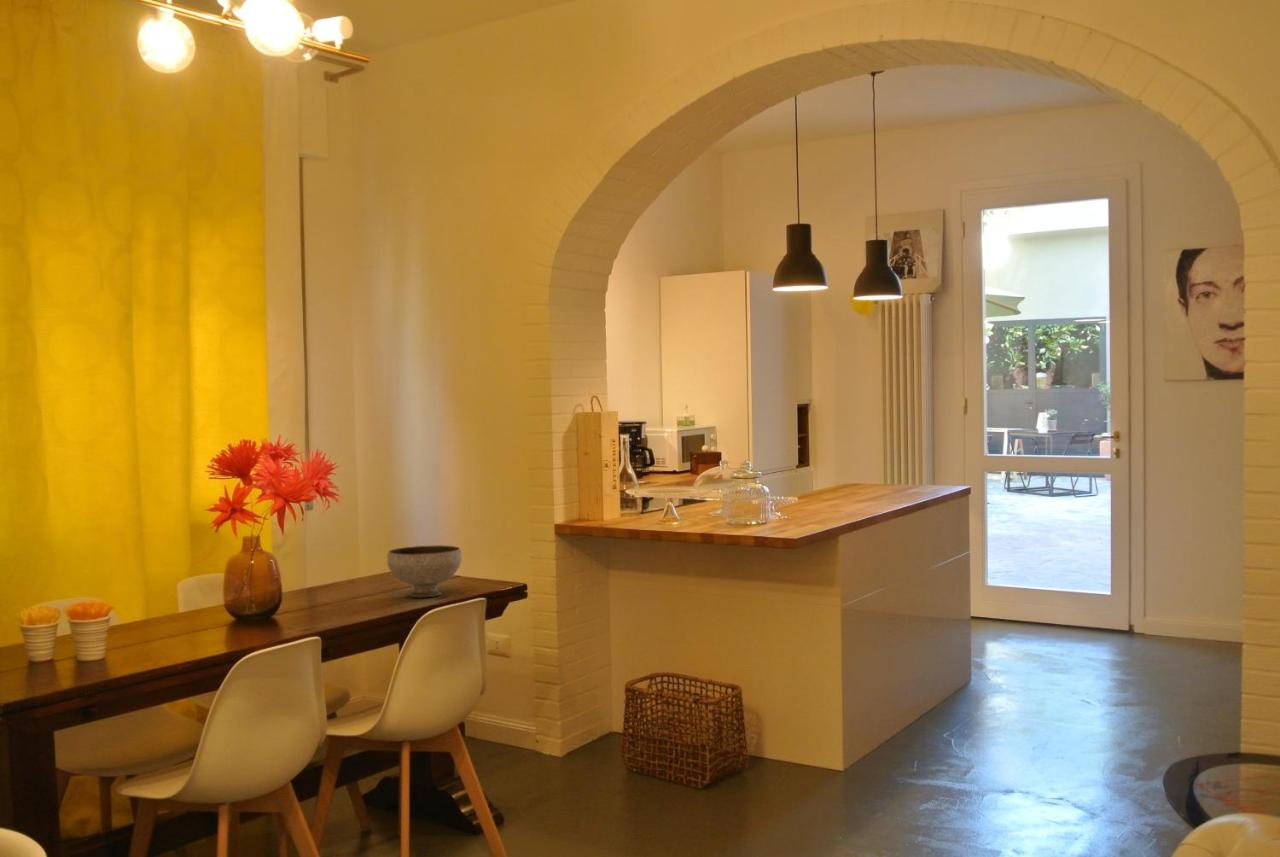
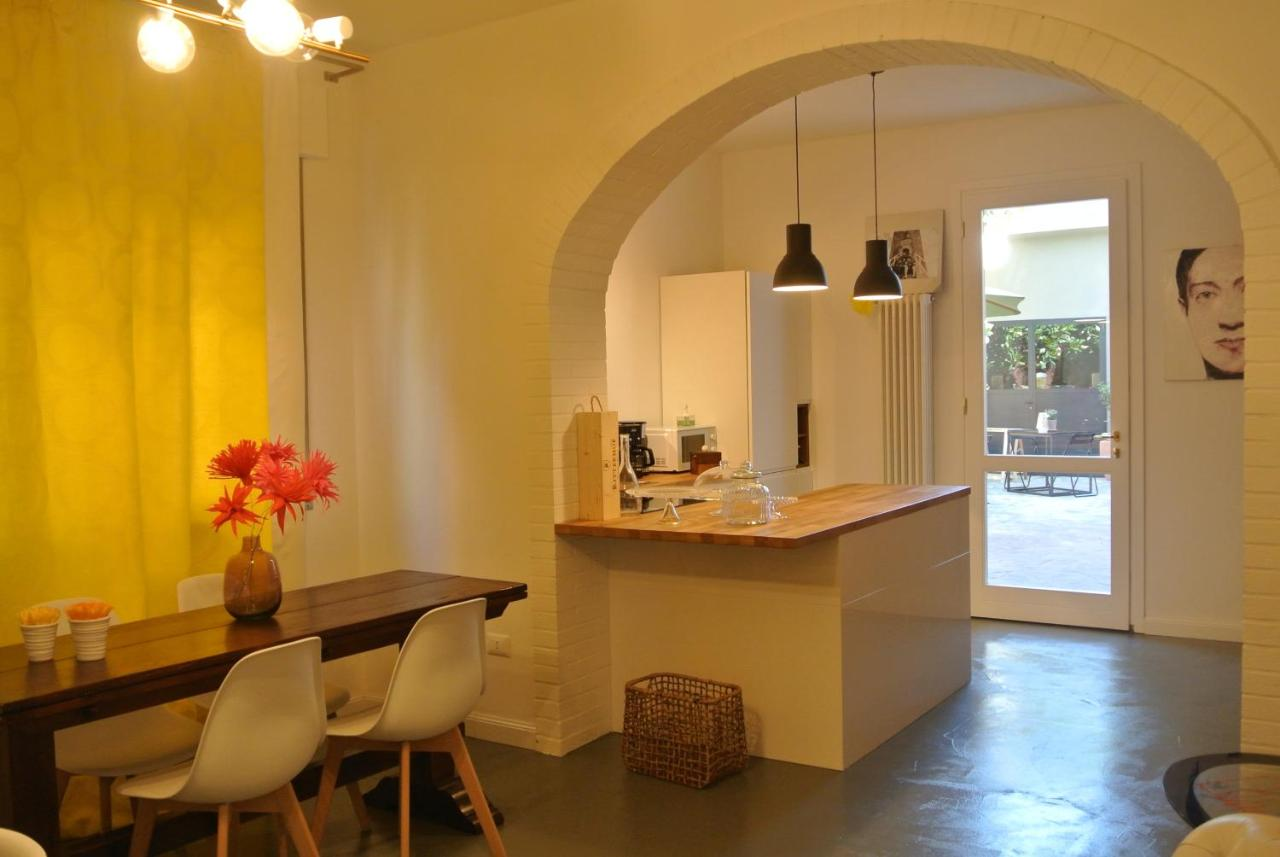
- bowl (424, 572)
